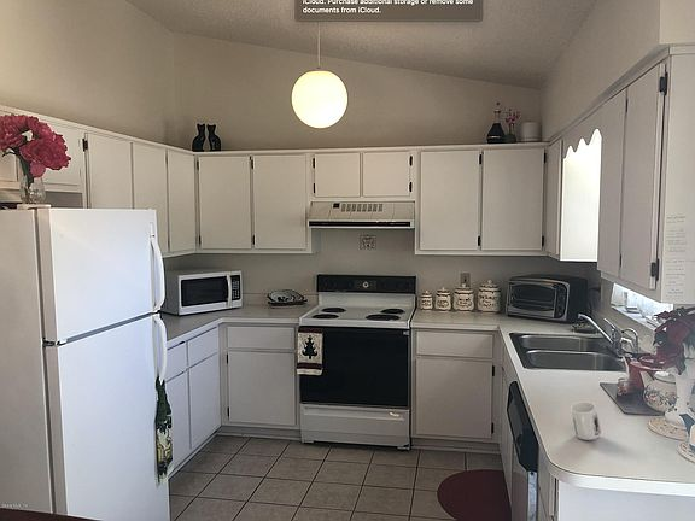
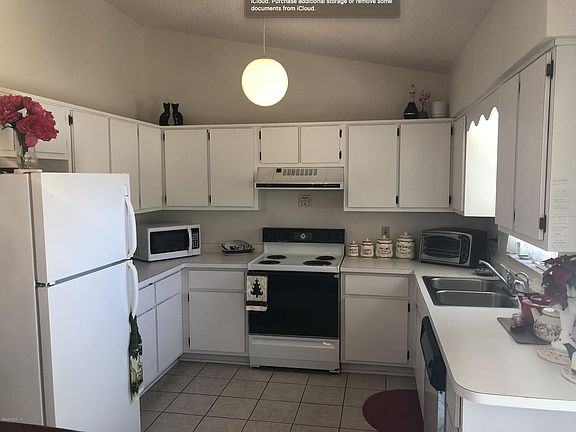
- mug (586, 421)
